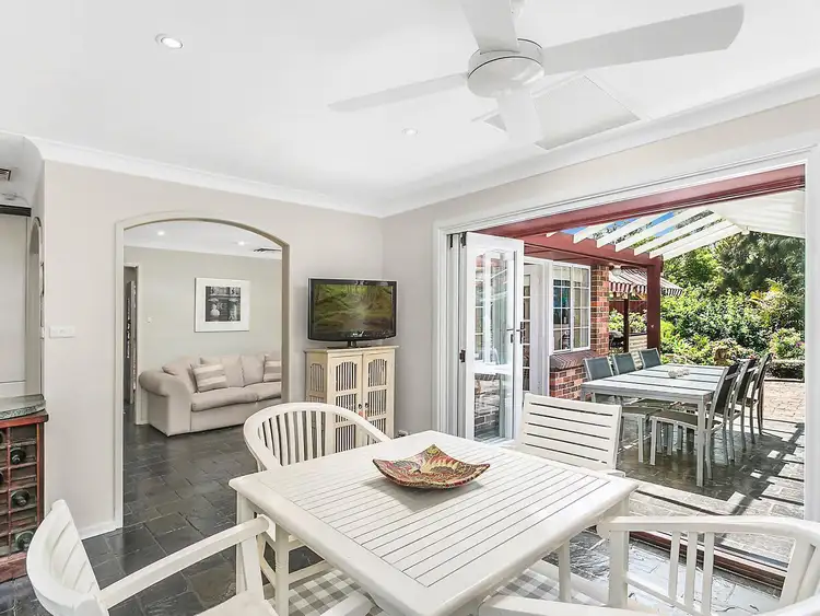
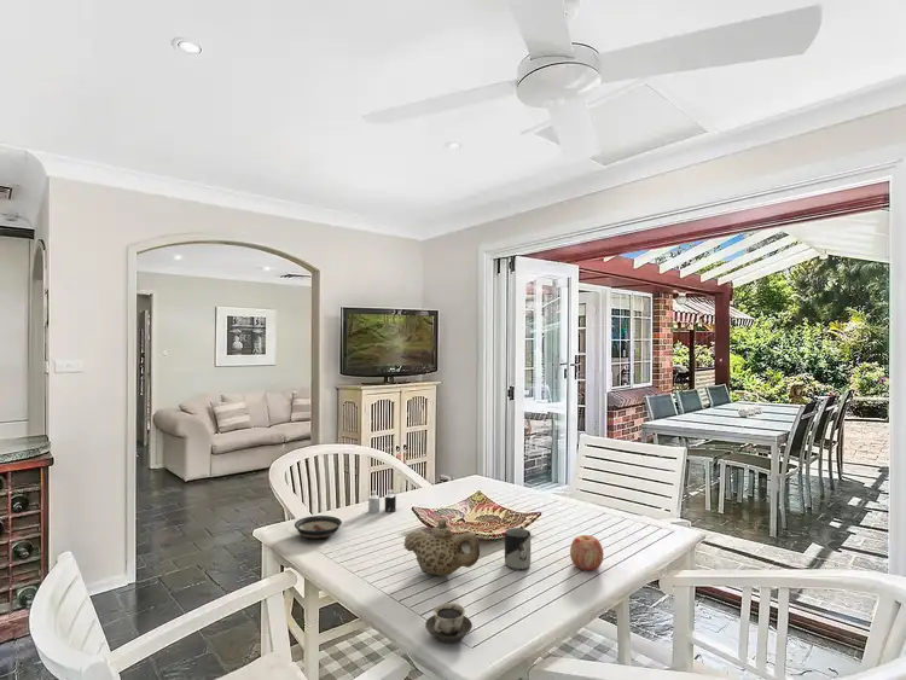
+ cup (448, 622)
+ saucer (318, 528)
+ teapot (441, 546)
+ apple (586, 552)
+ candle (385, 501)
+ cup (518, 550)
